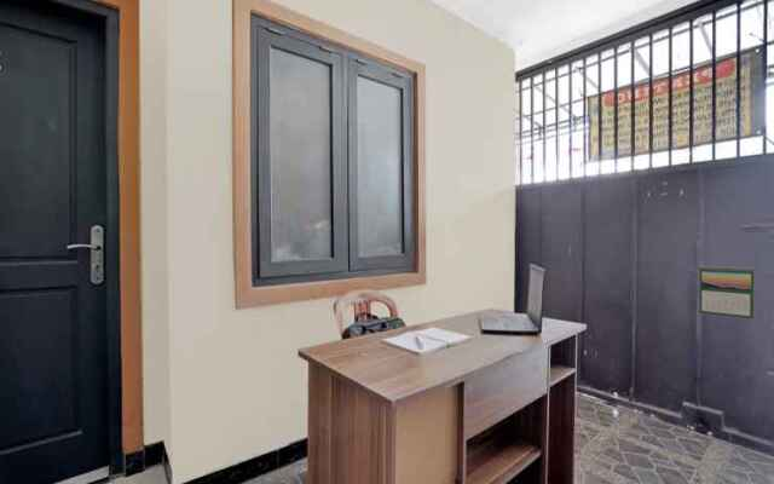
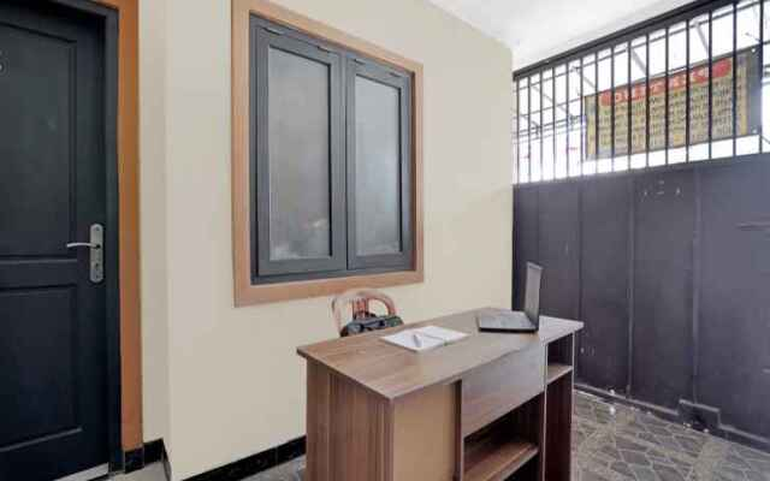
- calendar (724, 290)
